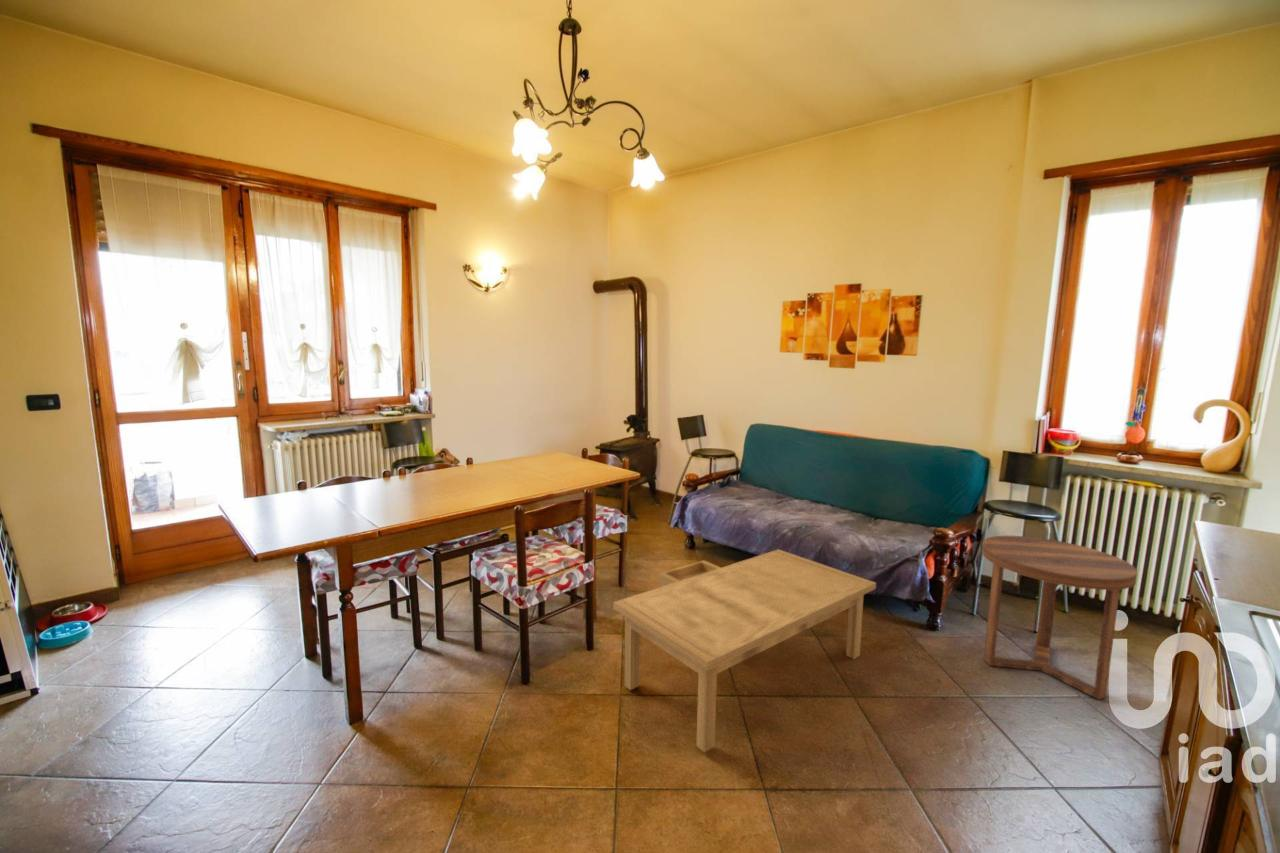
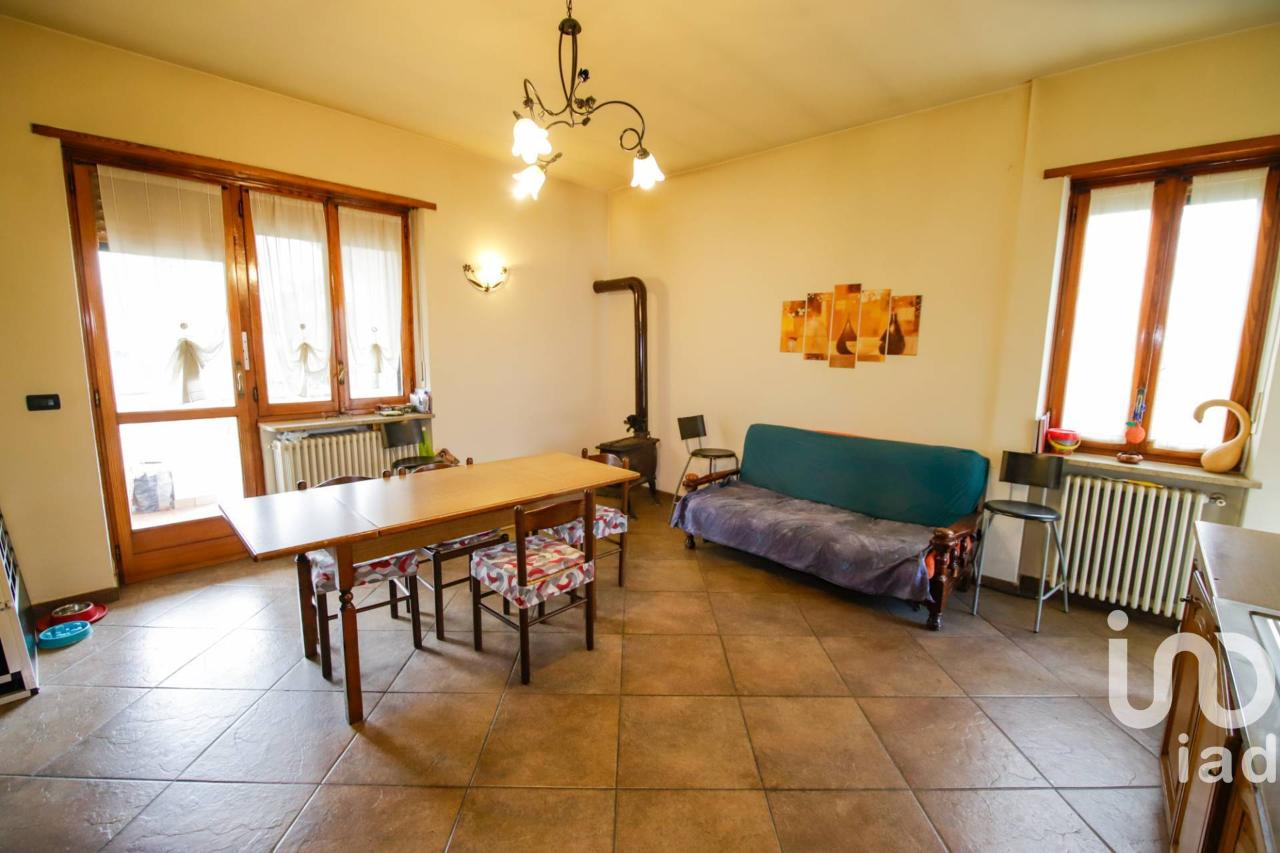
- coffee table (750, 631)
- side table (1048, 611)
